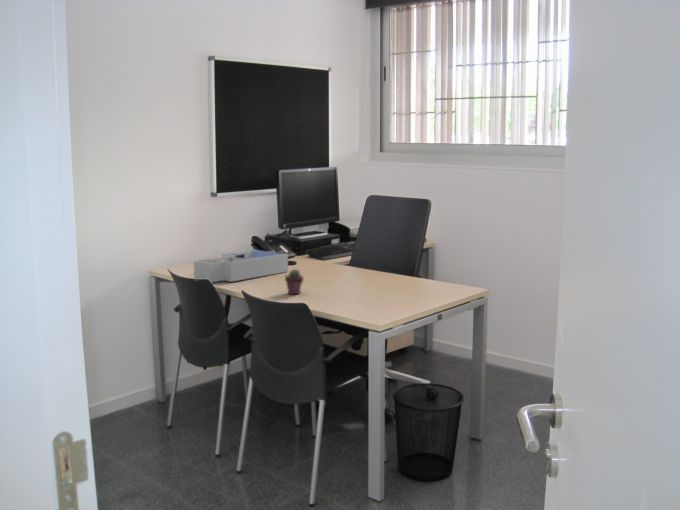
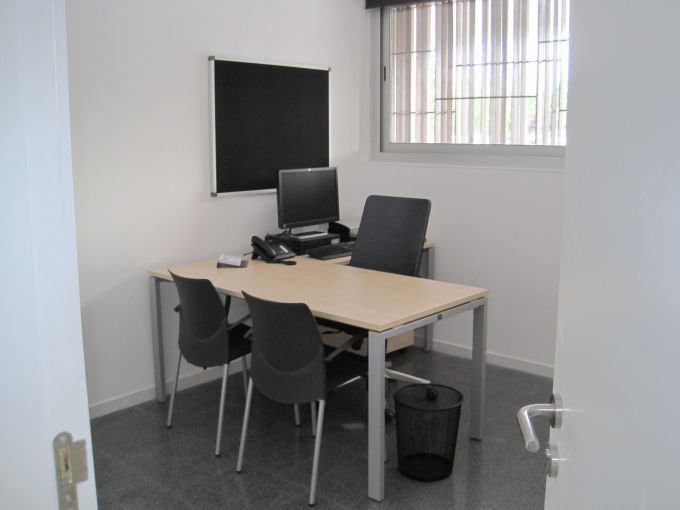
- desk organizer (237, 265)
- potted succulent (294, 281)
